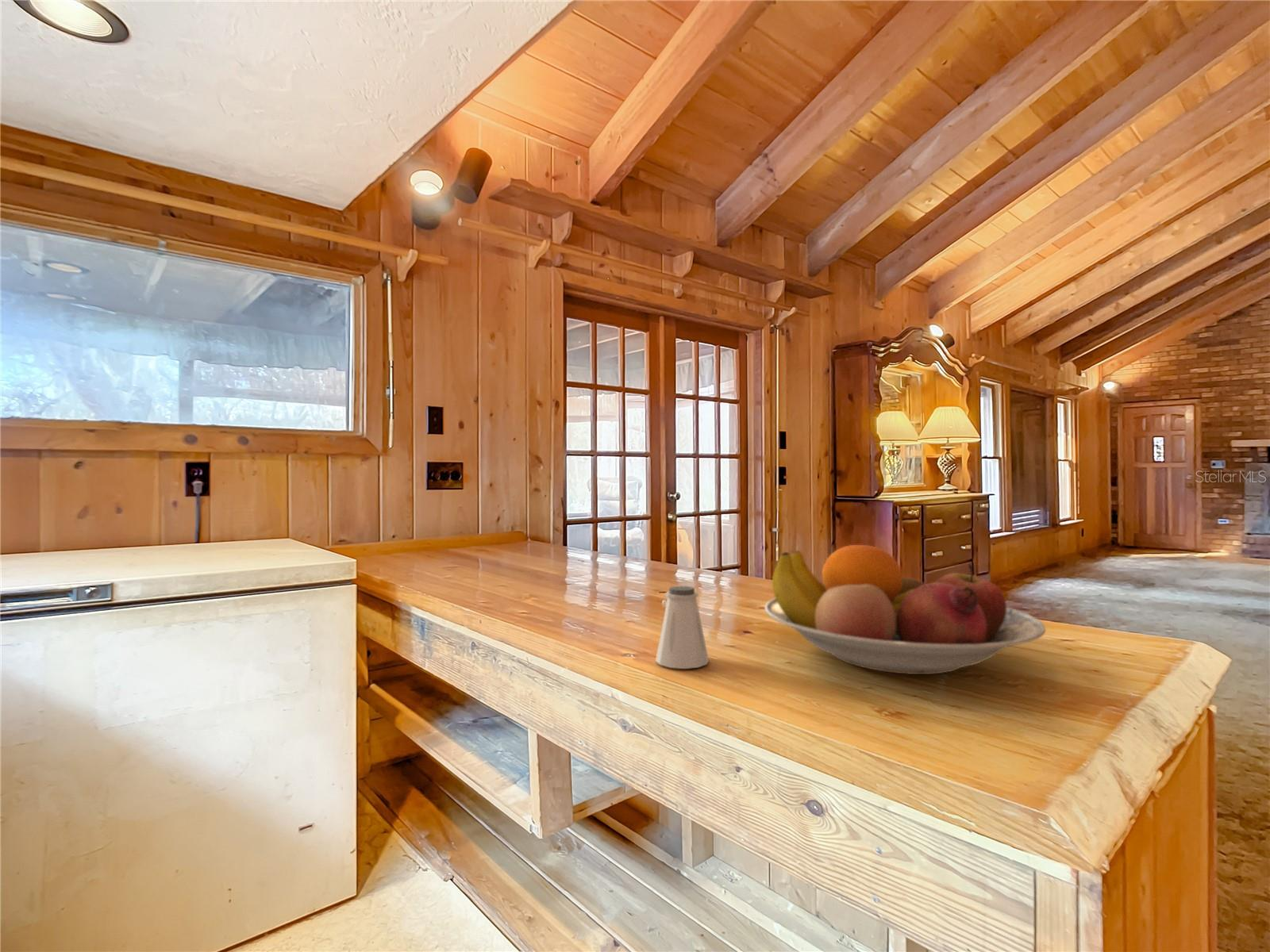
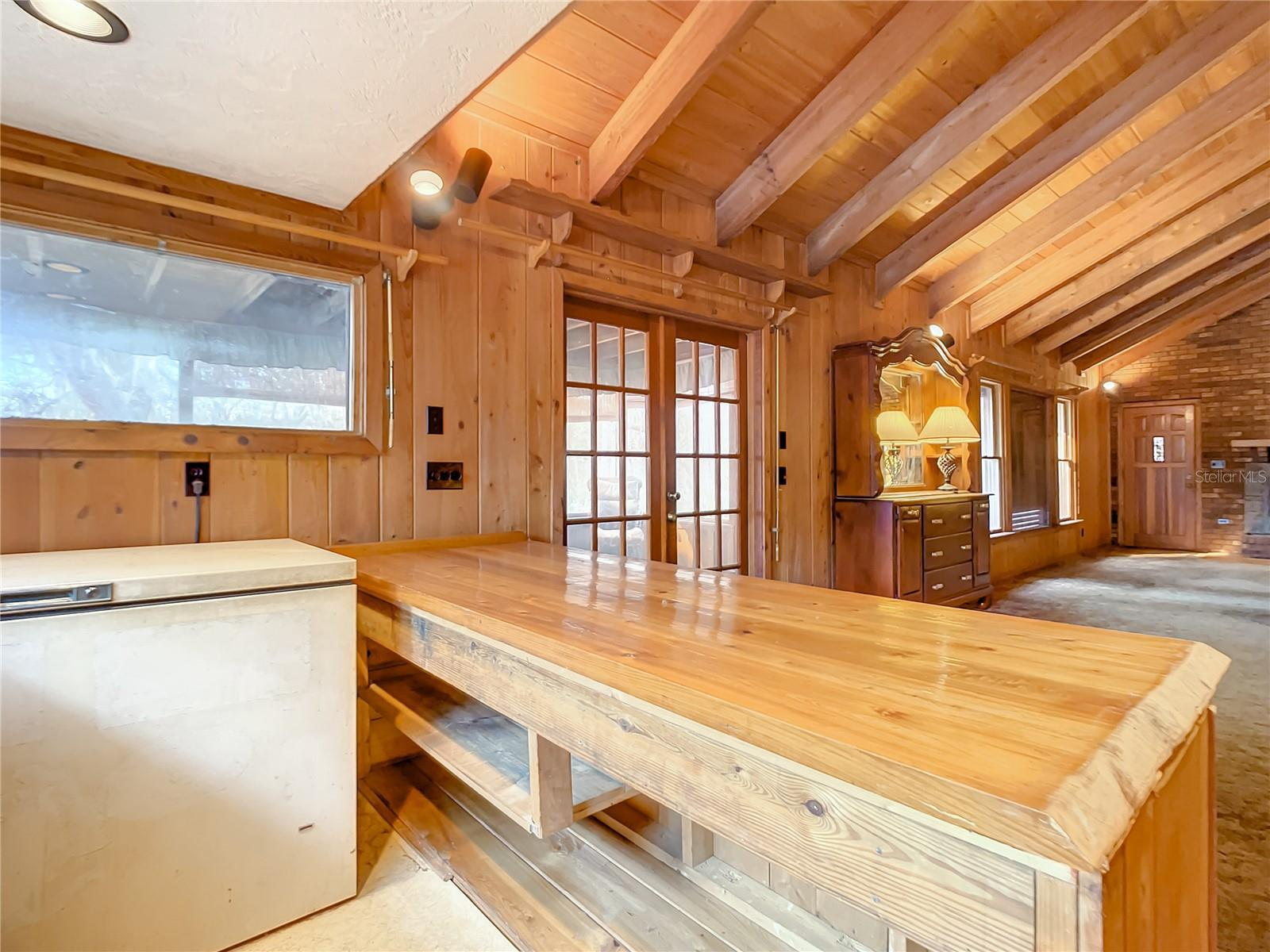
- fruit bowl (893, 601)
- saltshaker (682, 624)
